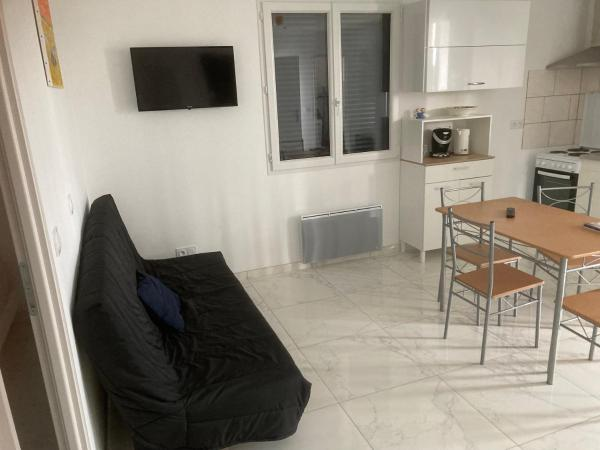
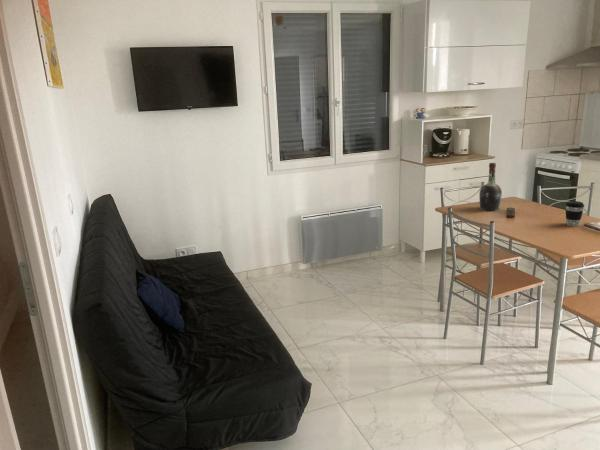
+ cognac bottle (491, 186)
+ coffee cup (573, 213)
